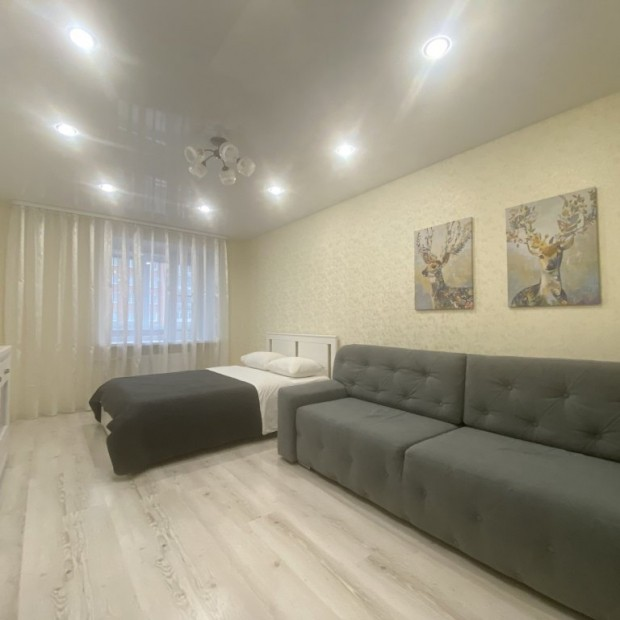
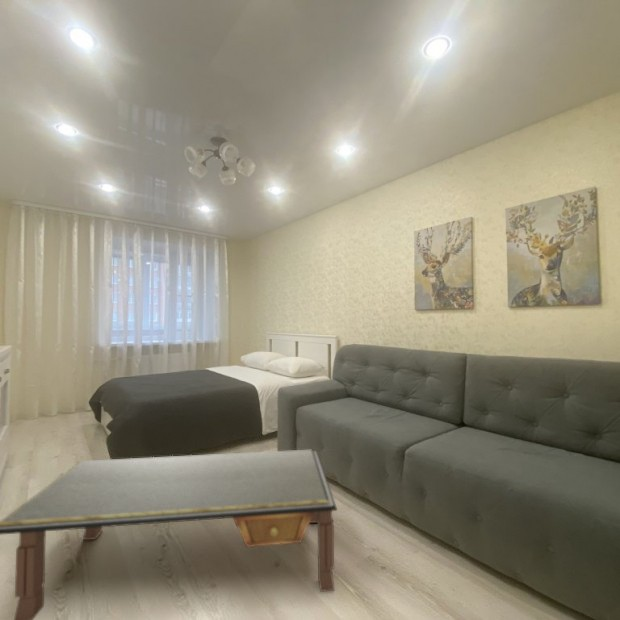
+ coffee table (188, 519)
